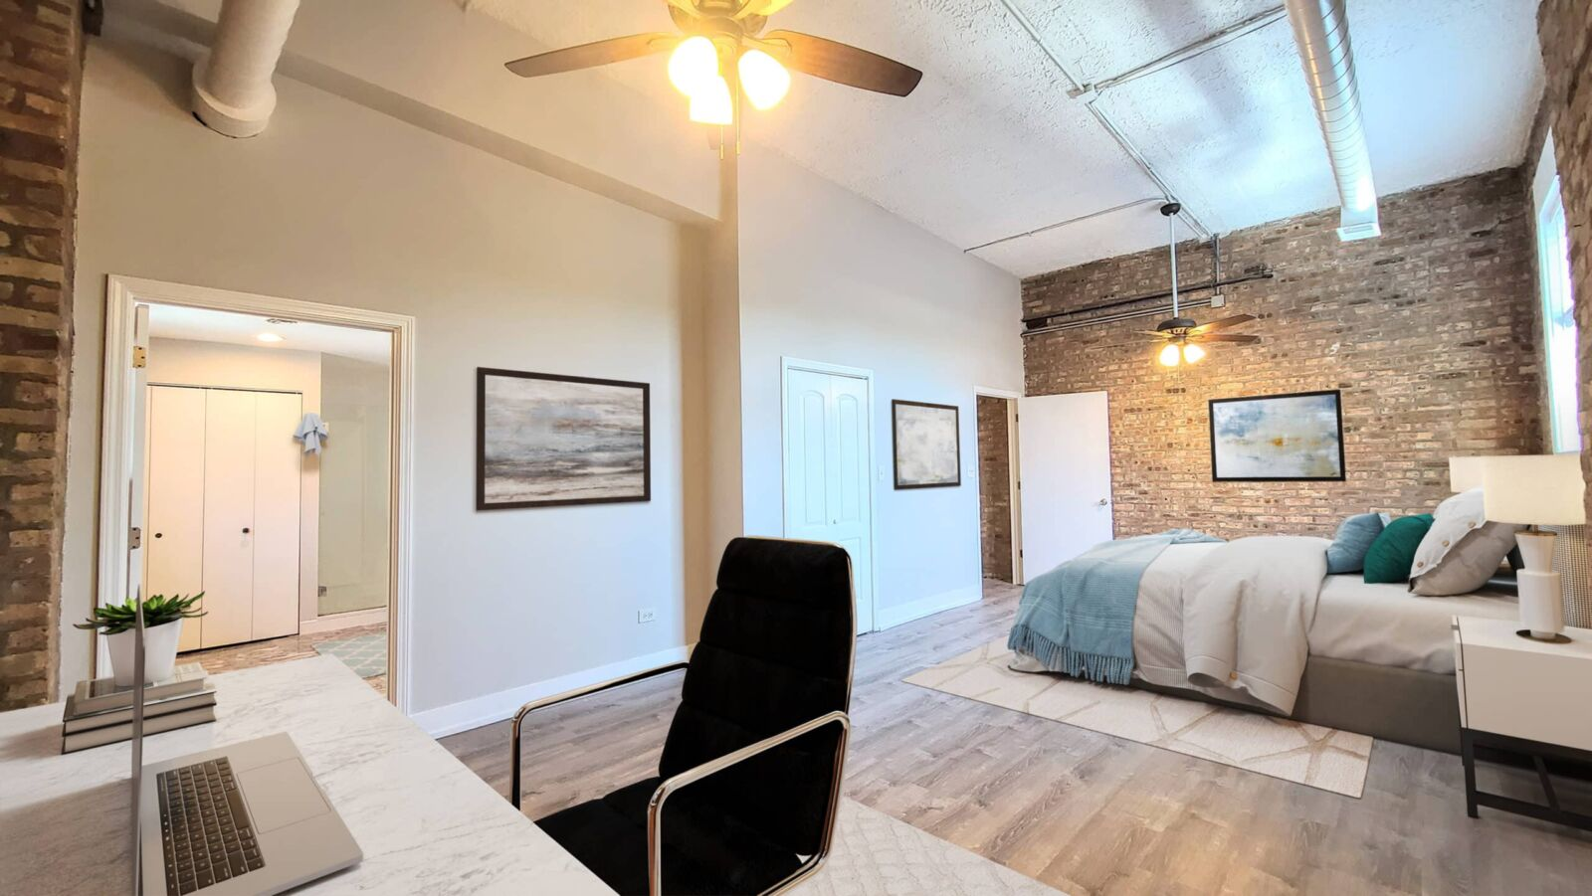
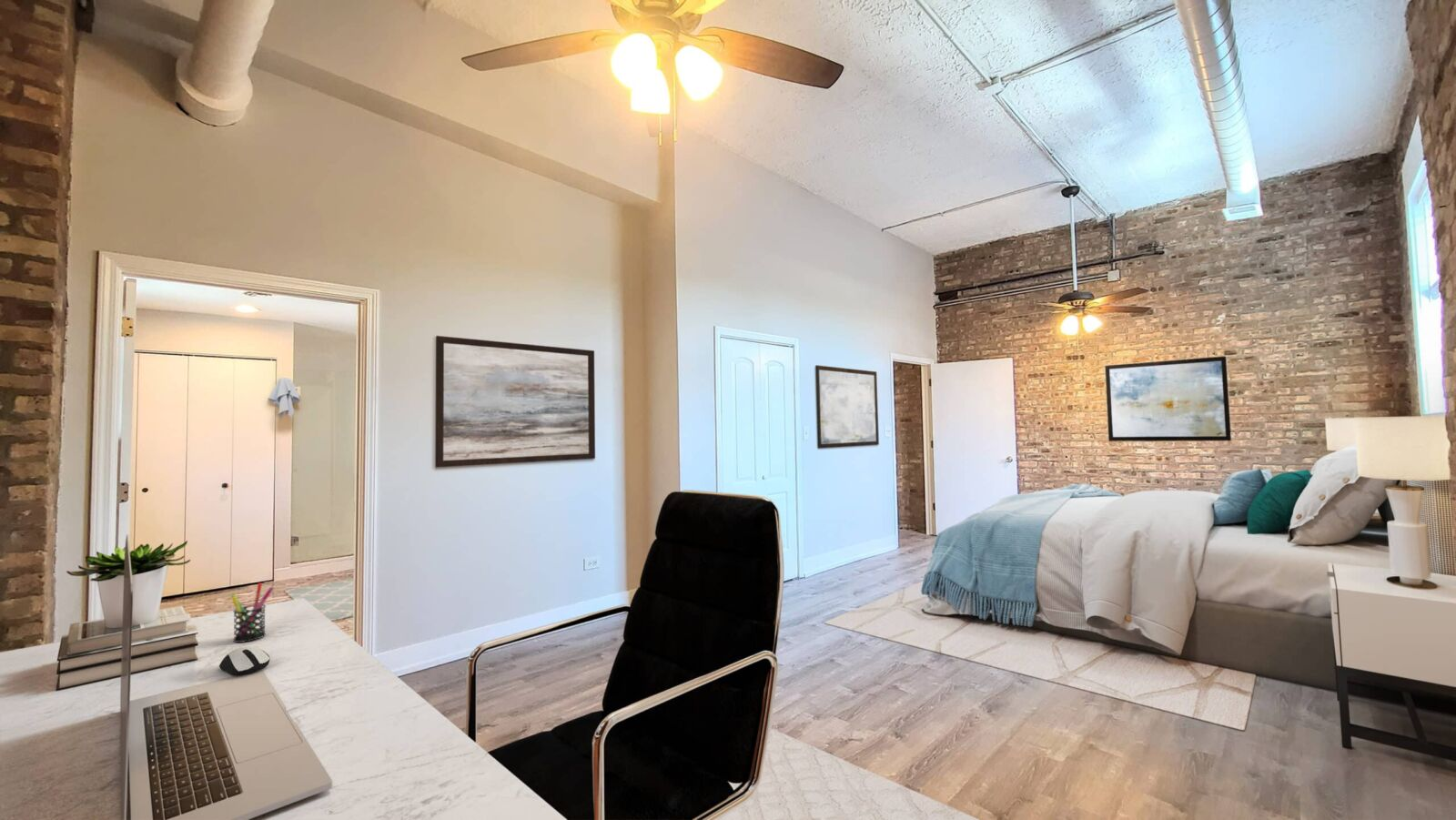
+ computer mouse (243, 658)
+ pen holder (248, 612)
